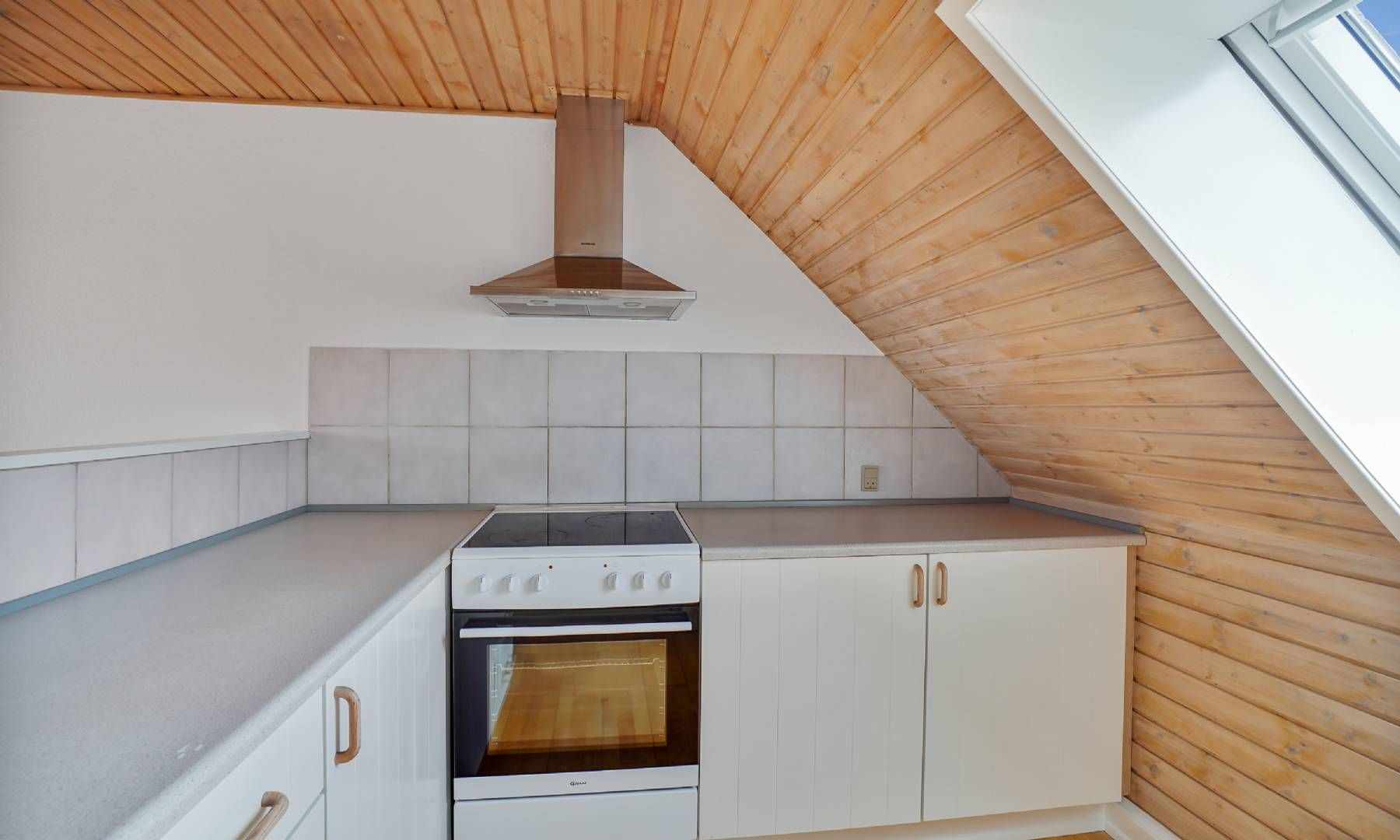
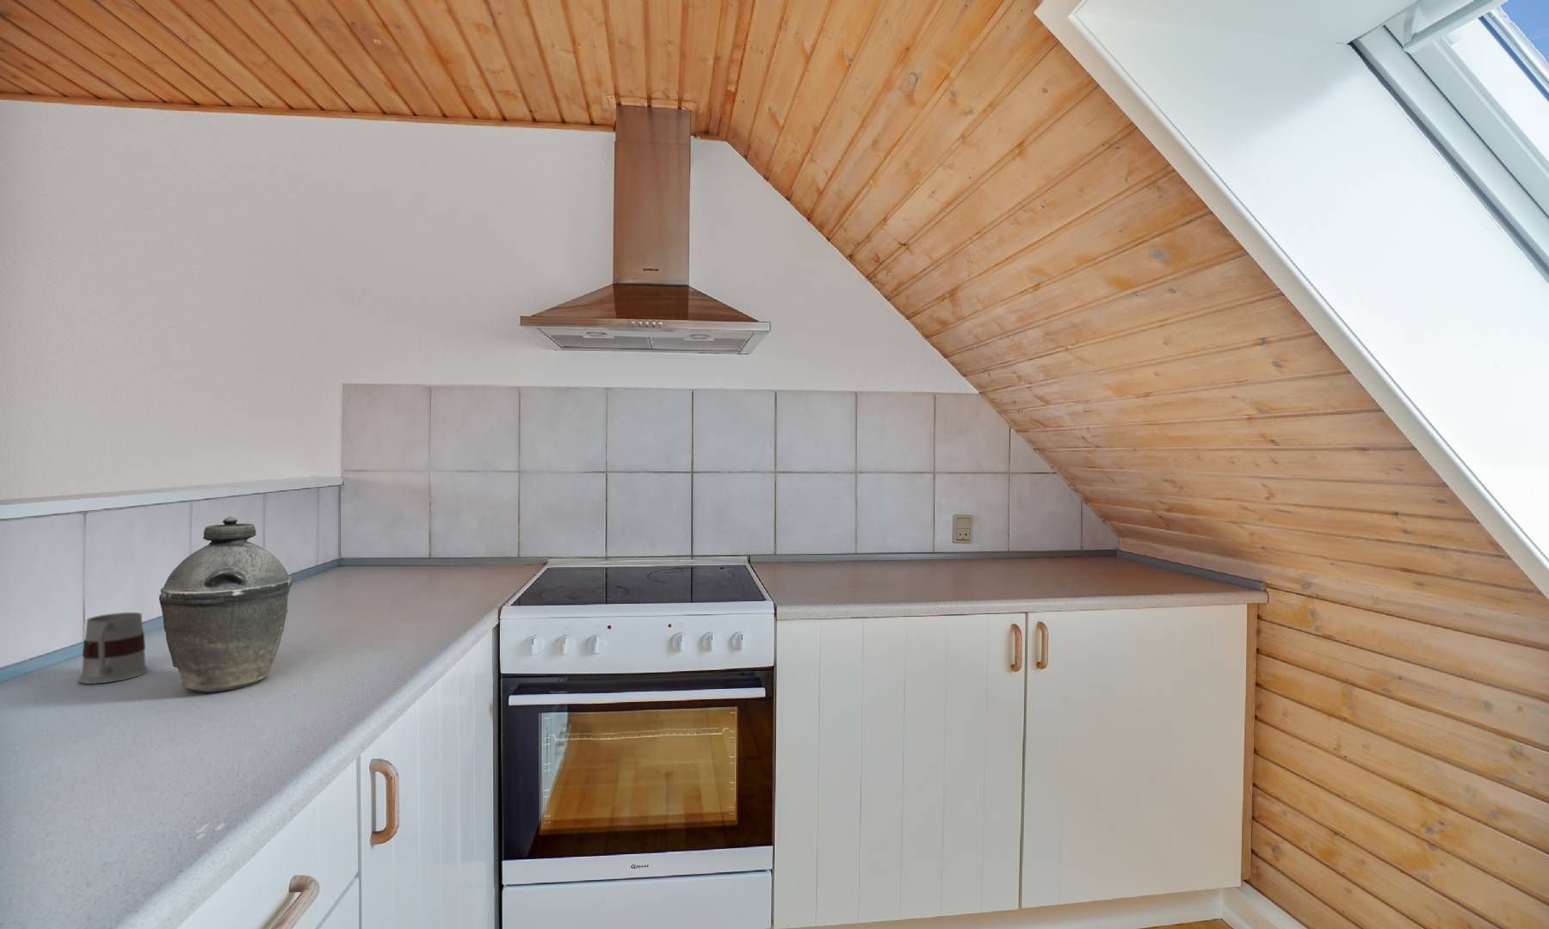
+ kettle (228, 599)
+ mug (111, 648)
